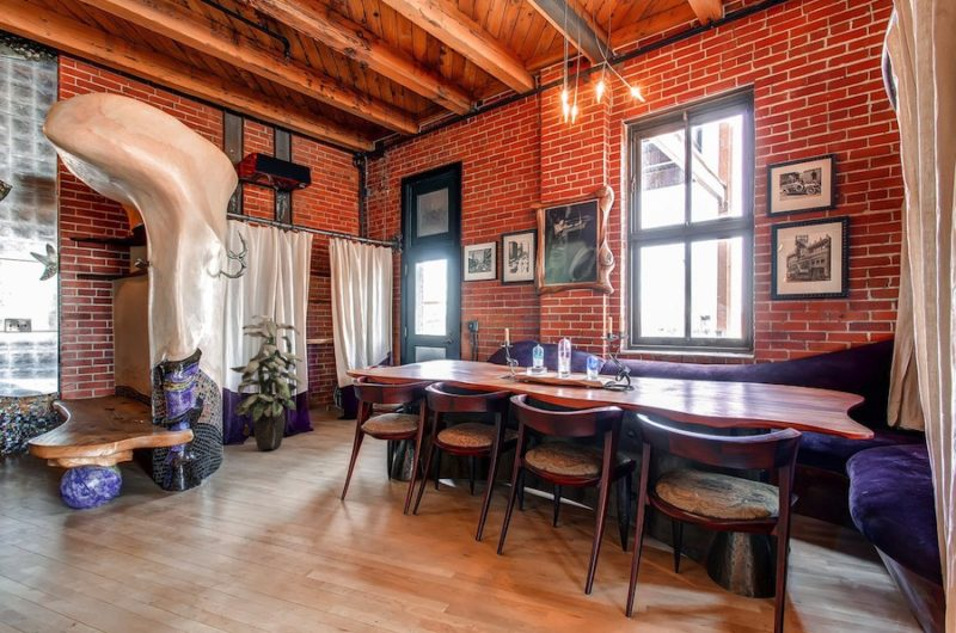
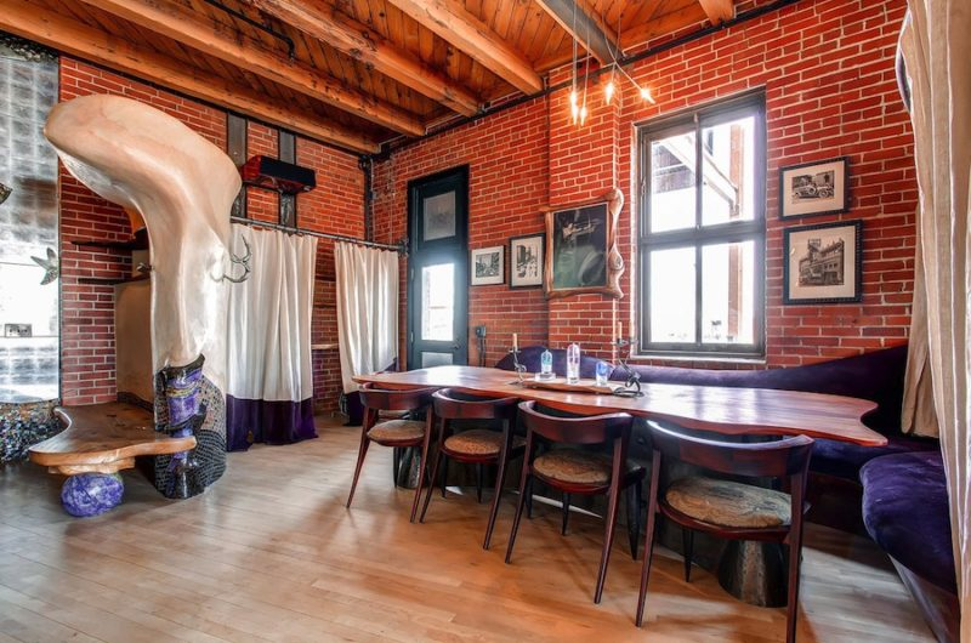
- indoor plant (266, 381)
